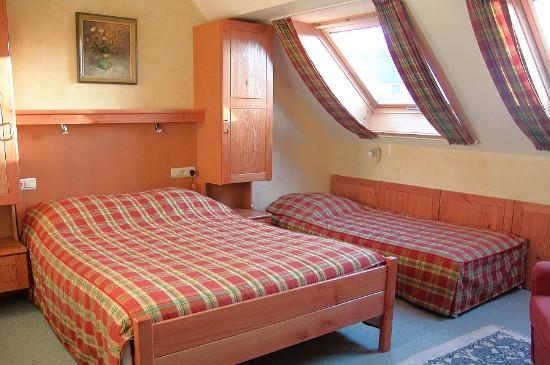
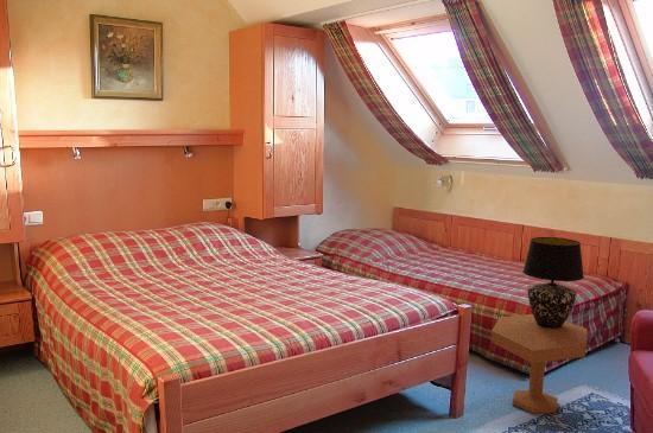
+ table lamp (552, 282)
+ side table (537, 367)
